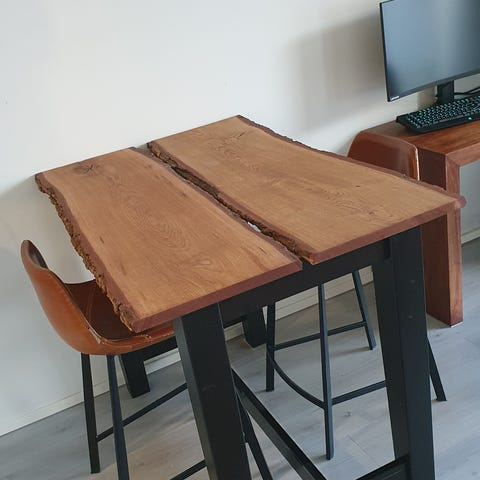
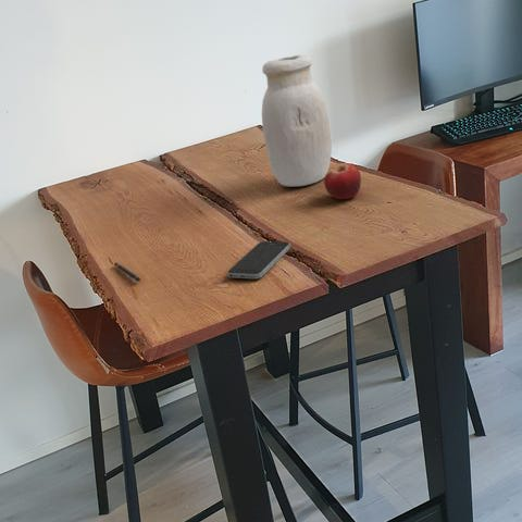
+ smartphone (259, 259)
+ jar (295, 121)
+ pen (125, 271)
+ fruit (343, 181)
